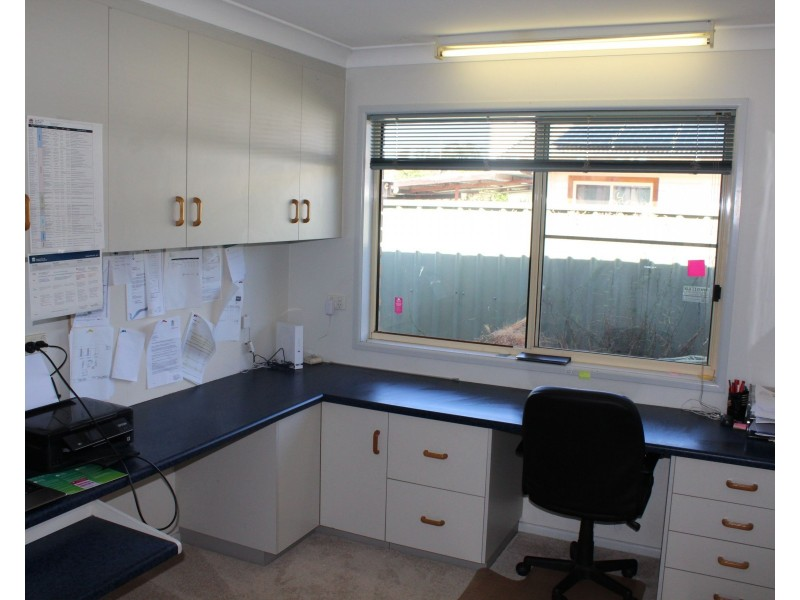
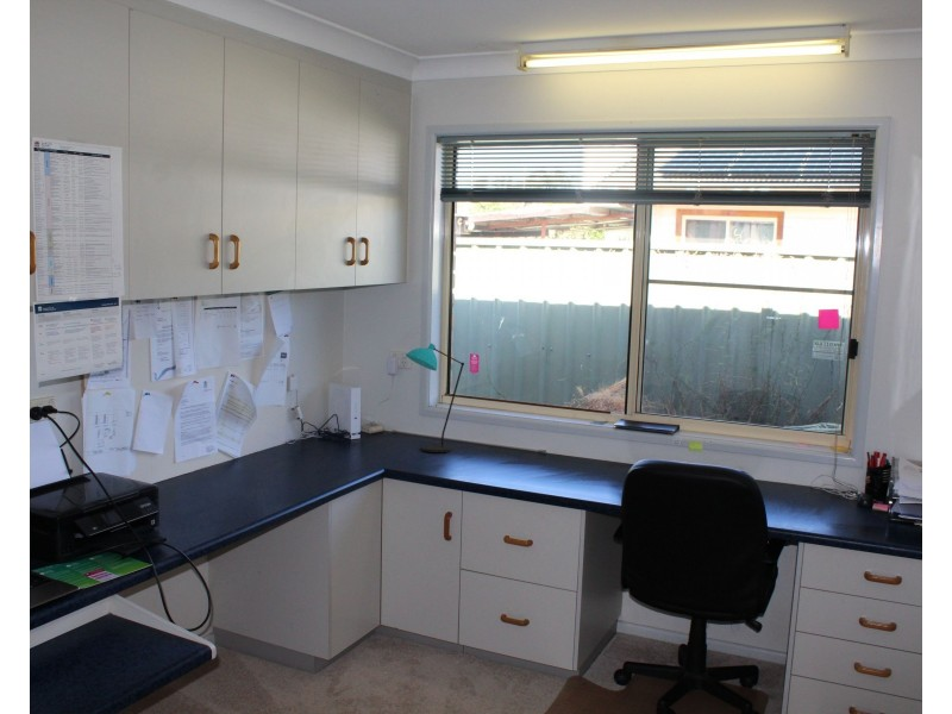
+ desk lamp (451, 400)
